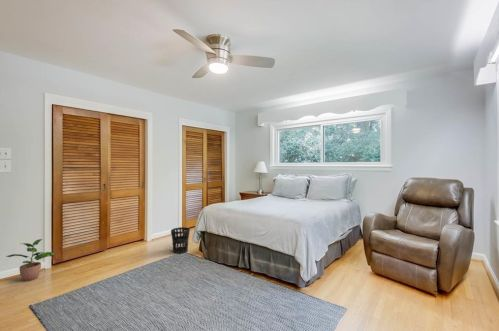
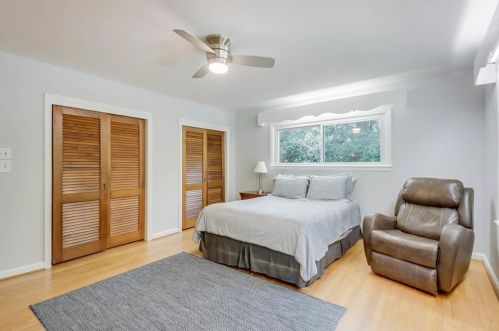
- potted plant (31, 259)
- wastebasket (180, 240)
